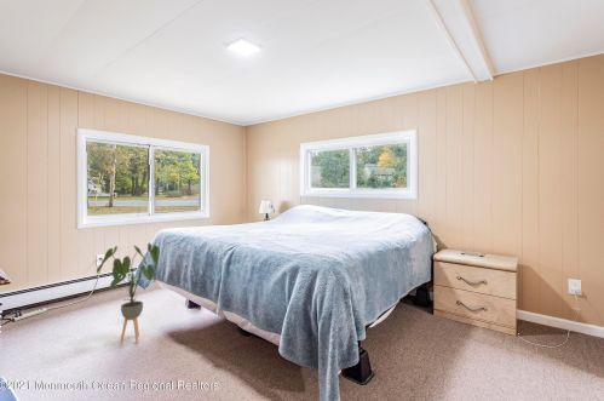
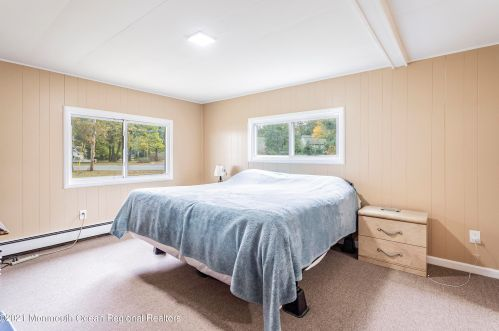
- house plant (128, 290)
